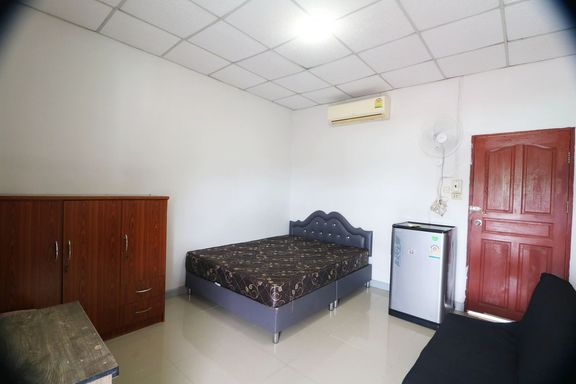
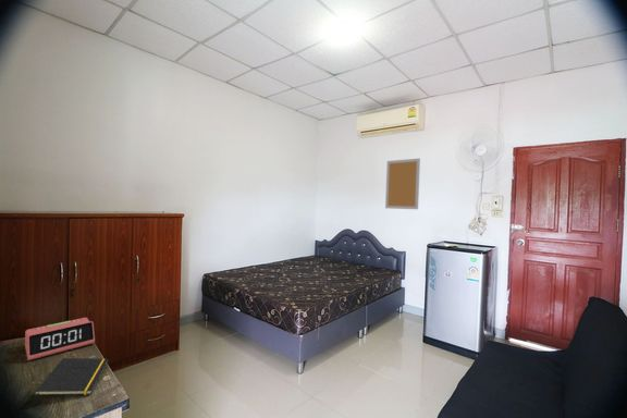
+ wall art (402, 184)
+ alarm clock (60, 334)
+ notepad (75, 374)
